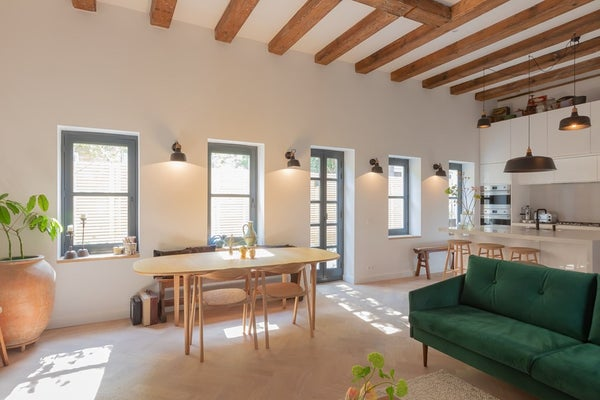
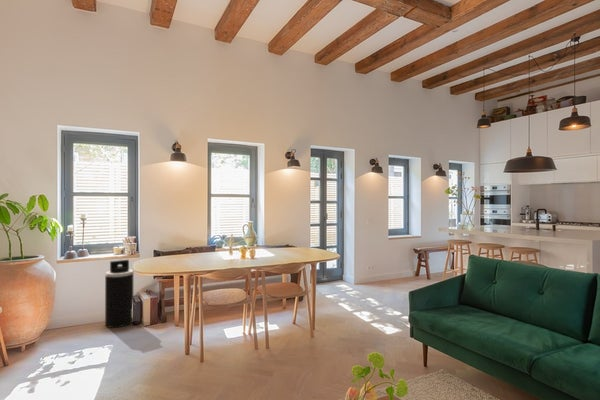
+ trash can (119, 292)
